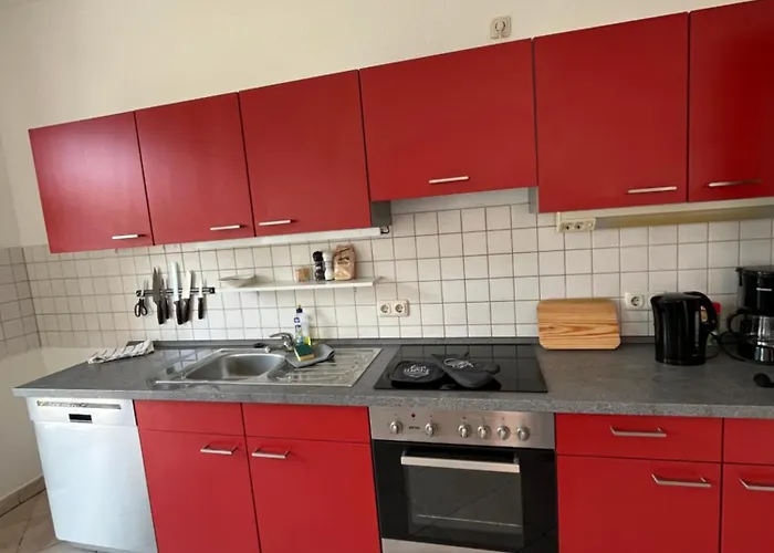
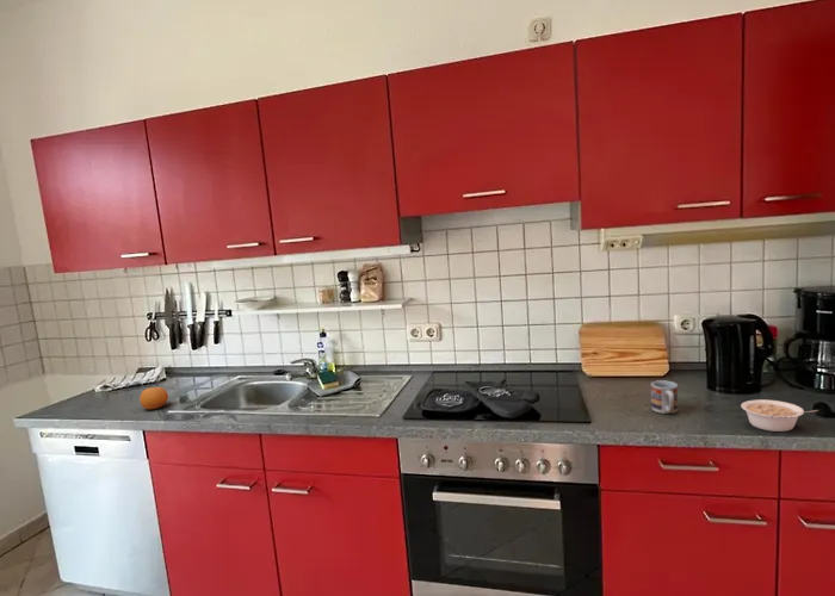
+ fruit (154, 397)
+ legume (773, 414)
+ cup (666, 398)
